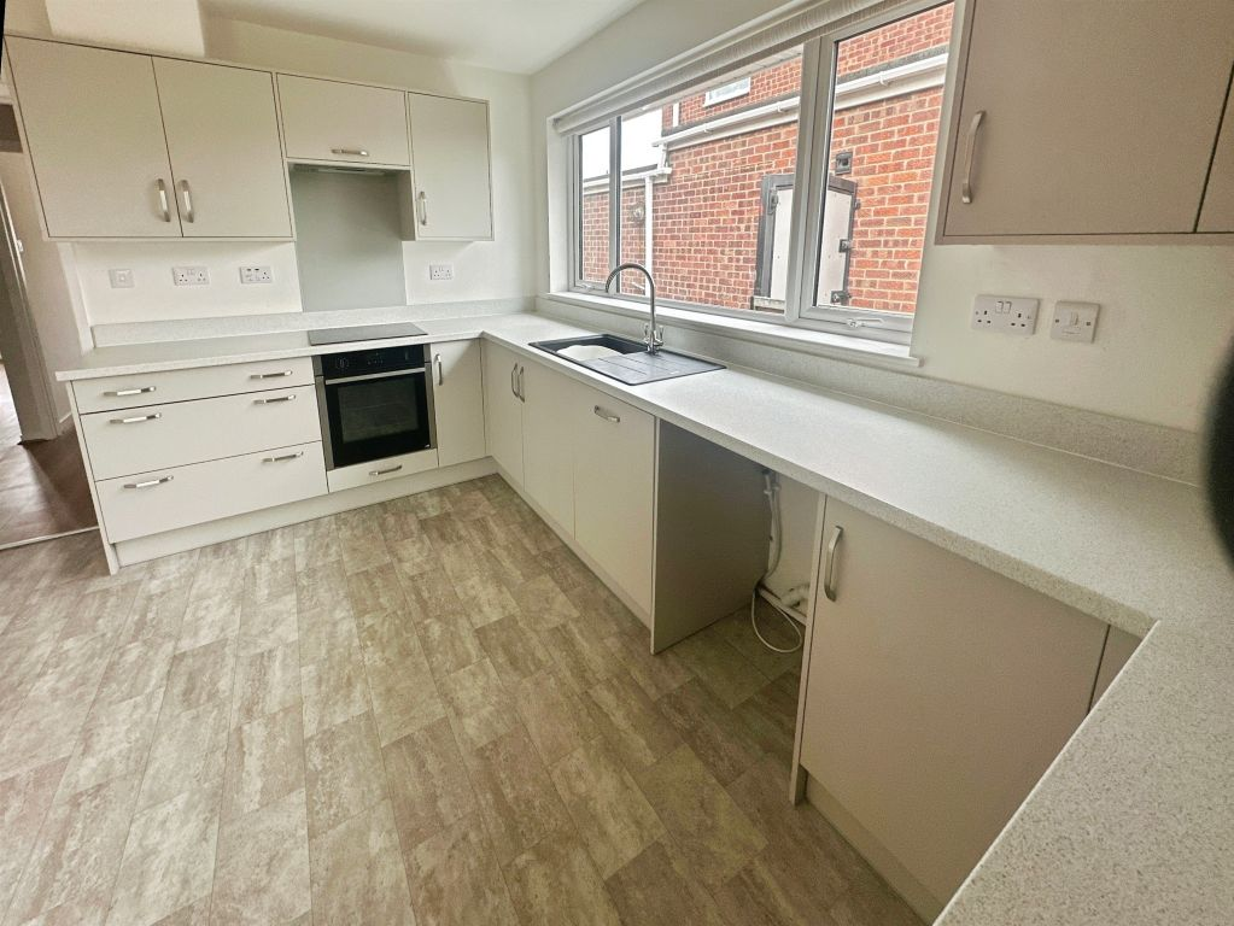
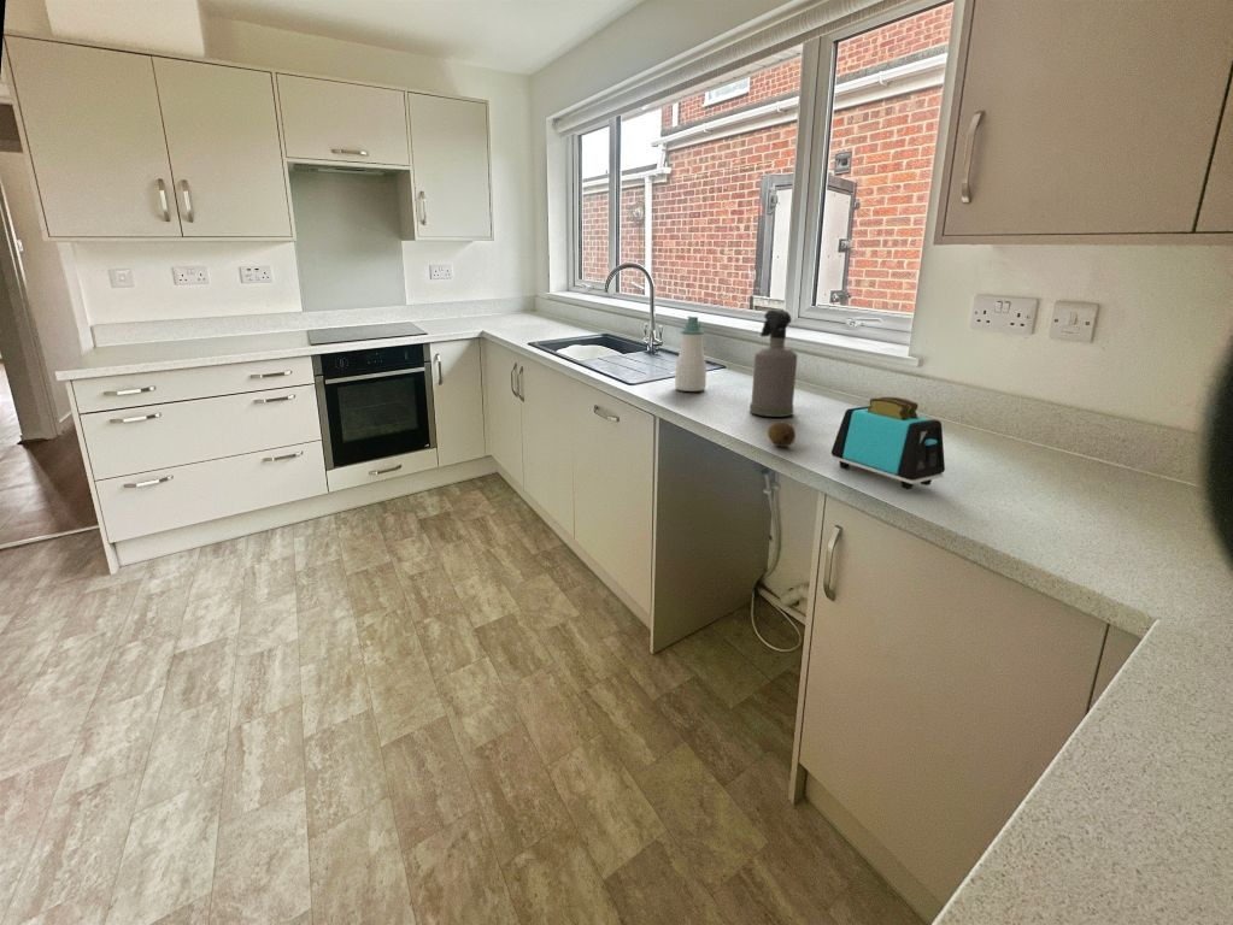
+ fruit (781, 434)
+ spray bottle (773, 361)
+ soap bottle (691, 353)
+ toaster (888, 437)
